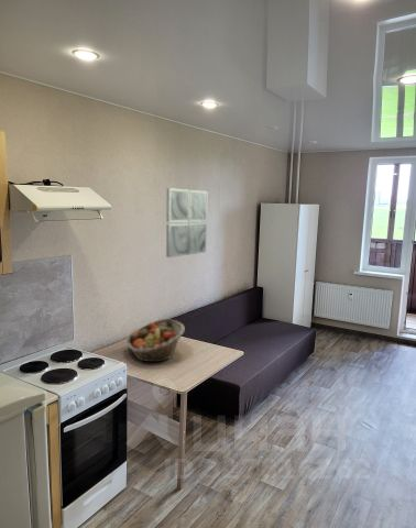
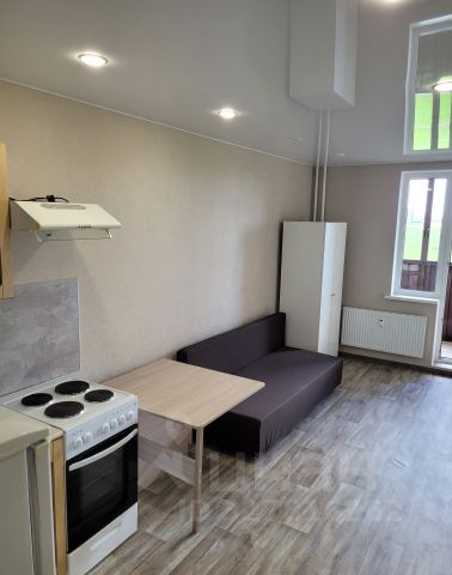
- wall art (187, 221)
- fruit basket (155, 339)
